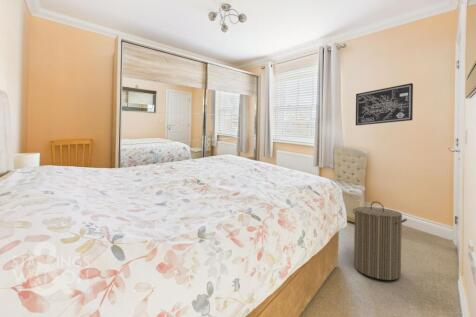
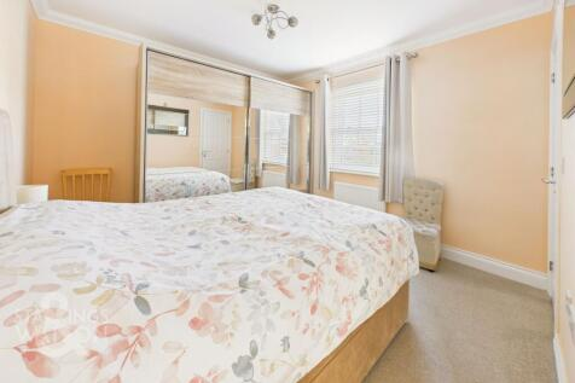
- wall art (382, 106)
- laundry hamper (377, 235)
